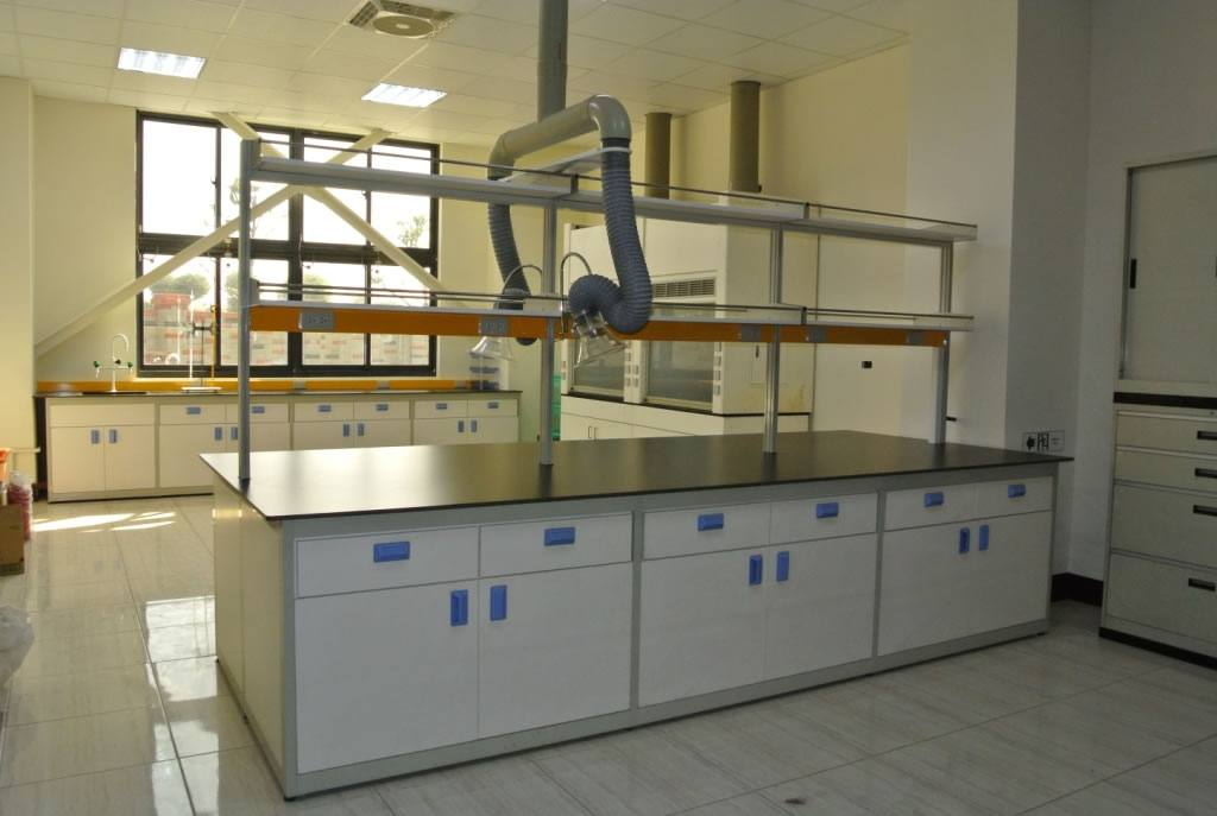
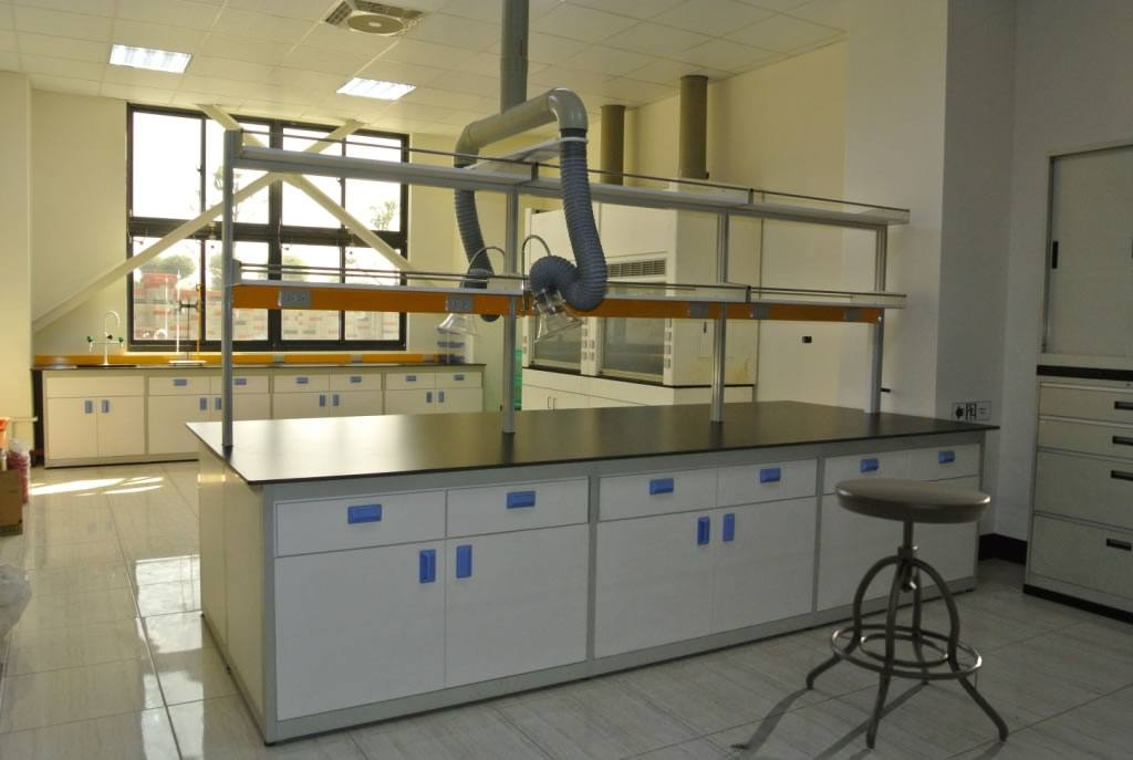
+ stool (898, 597)
